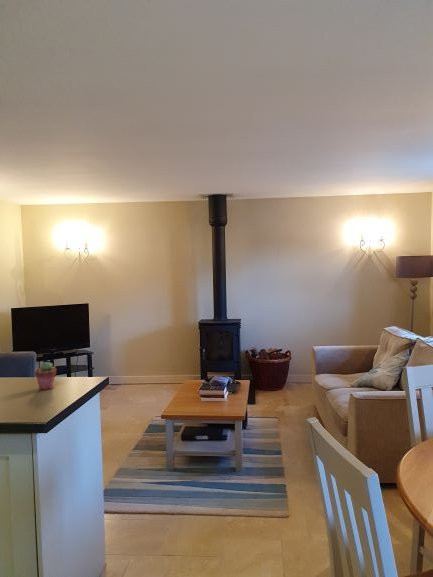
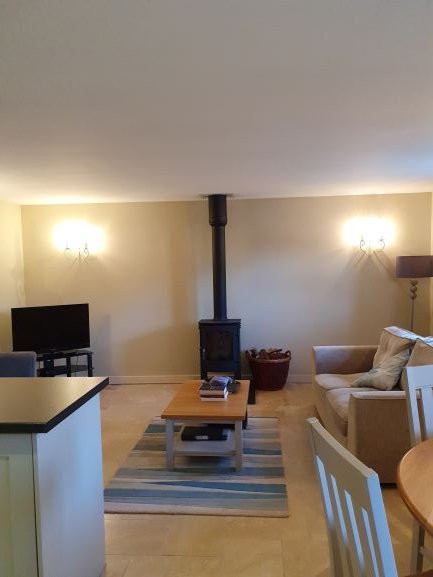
- potted succulent (45, 374)
